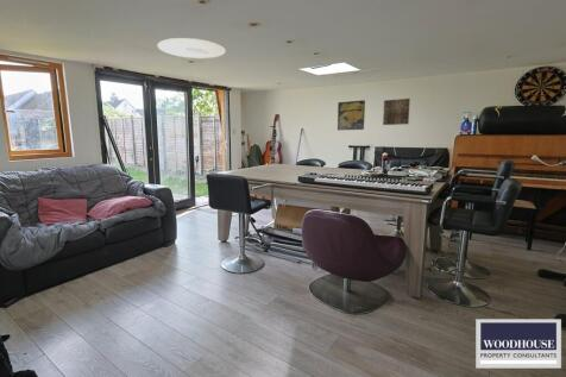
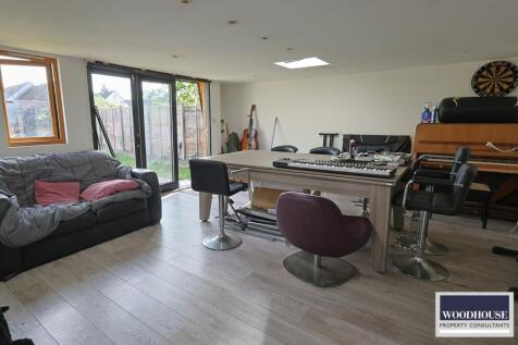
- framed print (351, 115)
- ceiling light (191, 45)
- wall art (396, 112)
